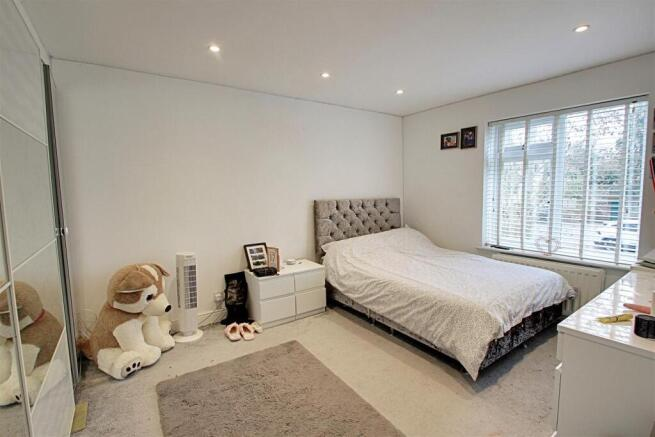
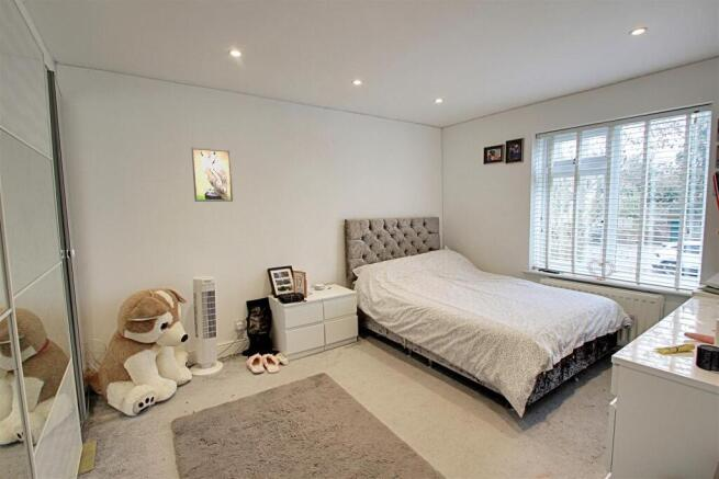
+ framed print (213, 174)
